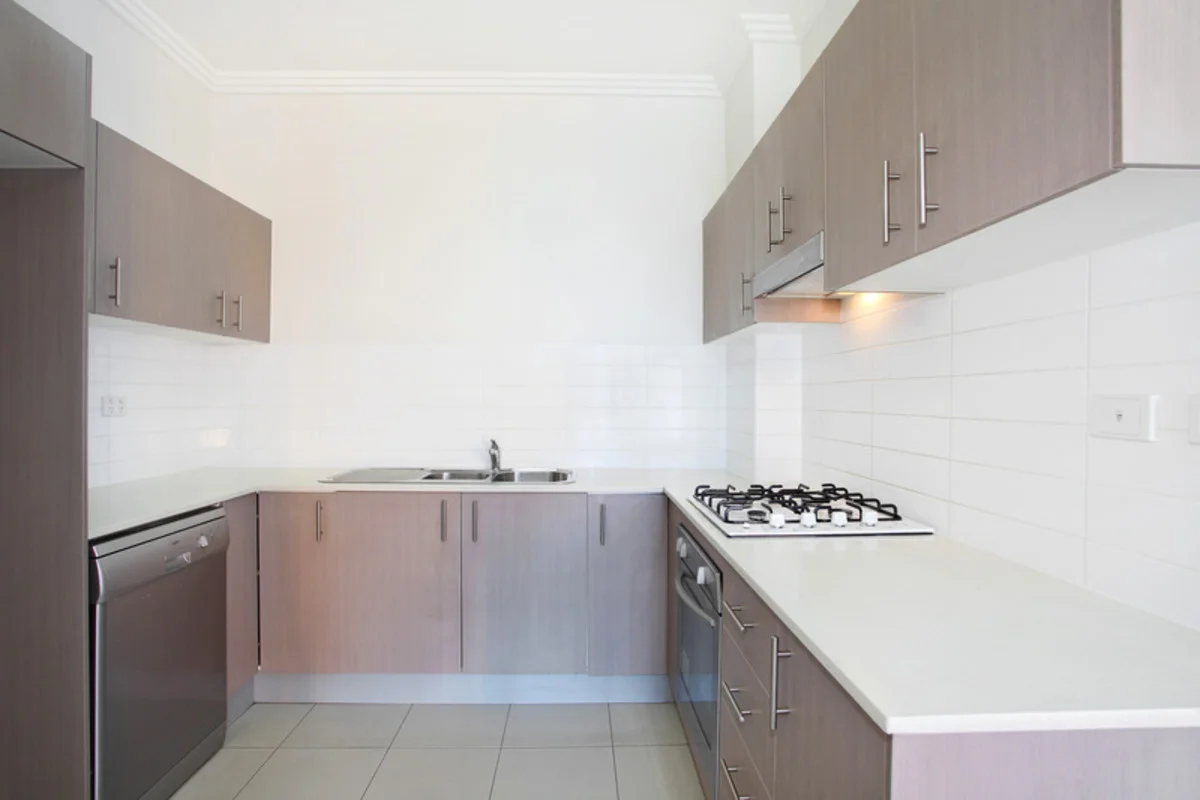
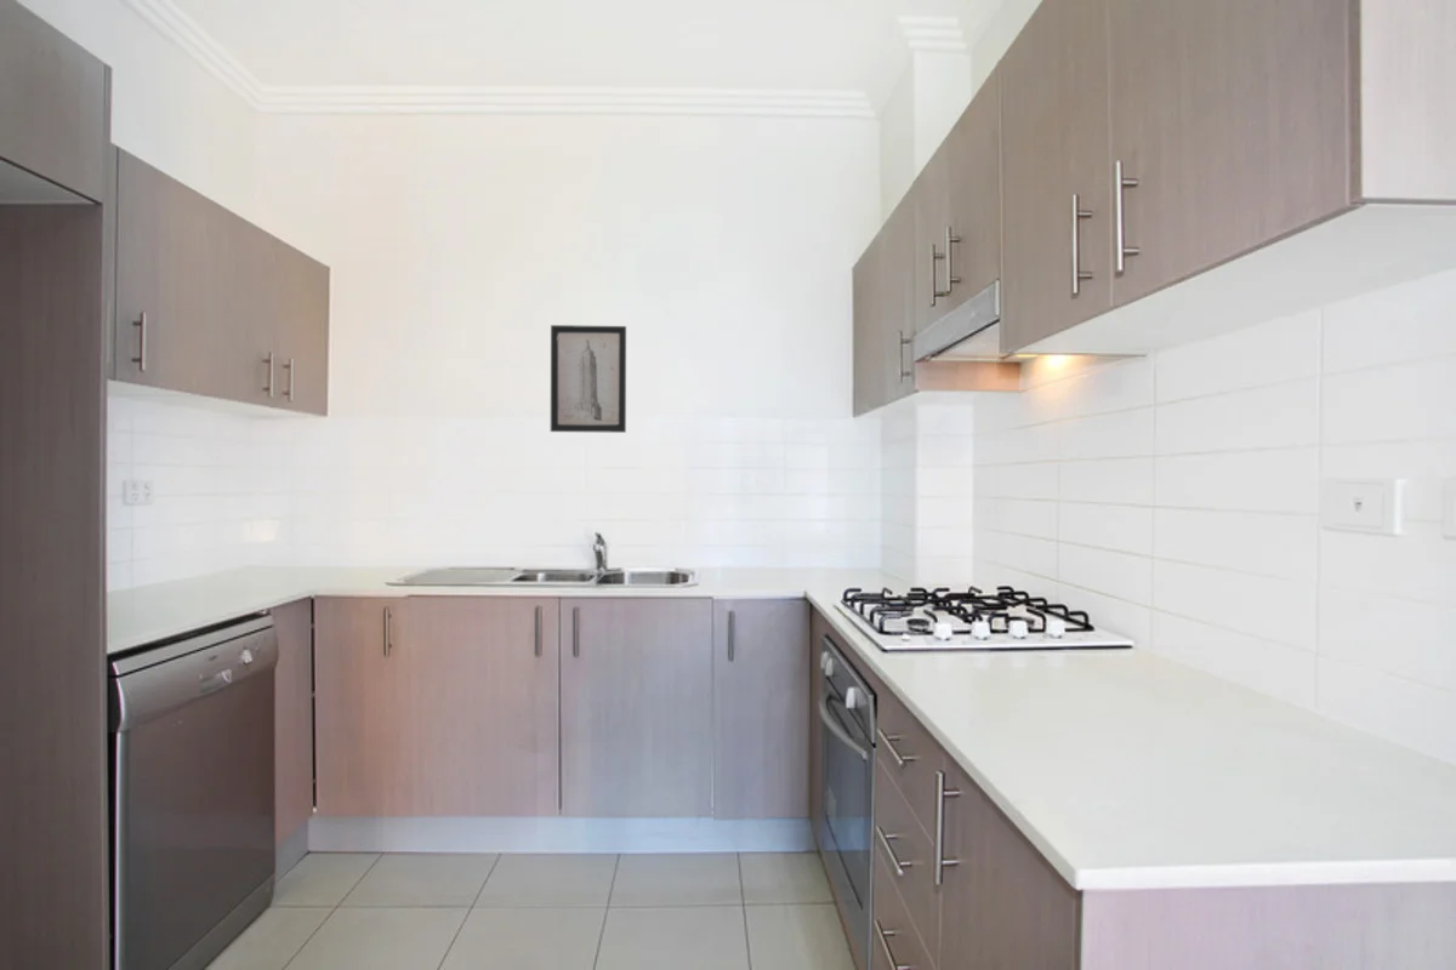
+ wall art (587, 378)
